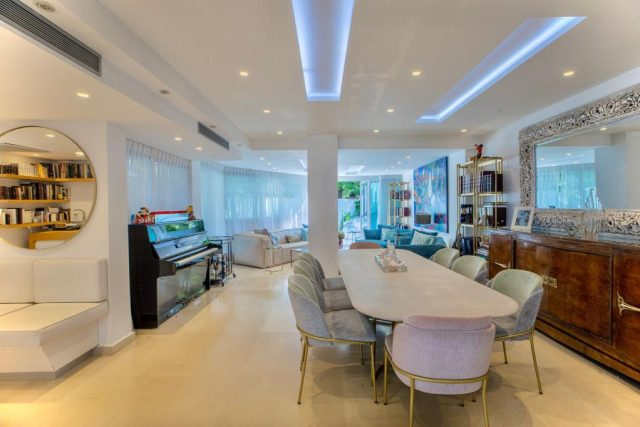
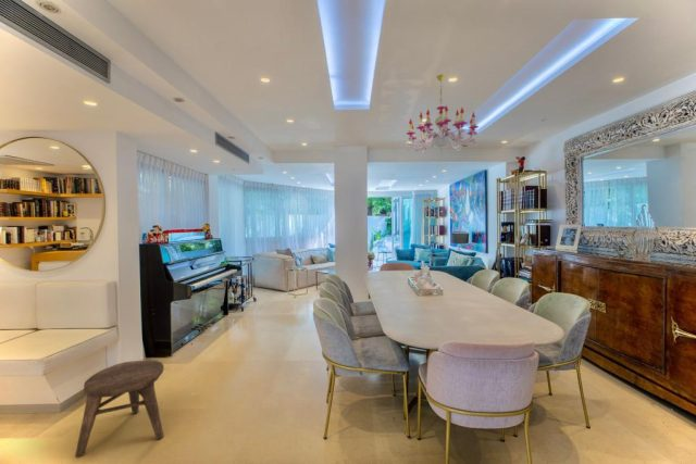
+ chandelier (440, 112)
+ stool (122, 405)
